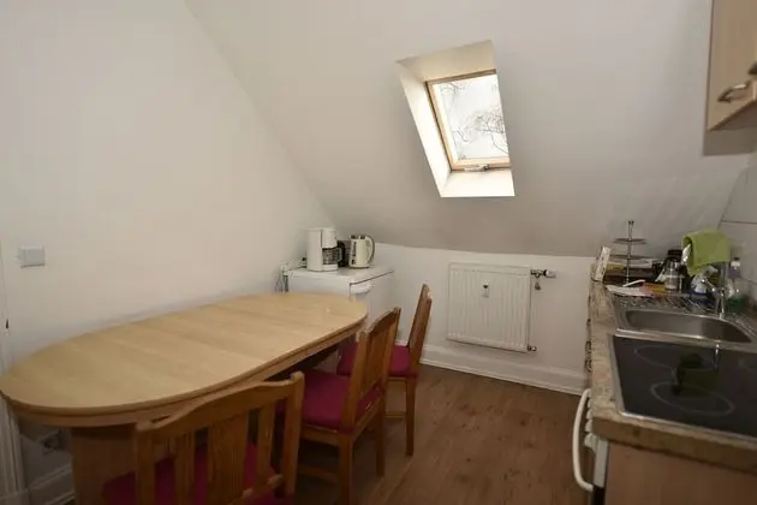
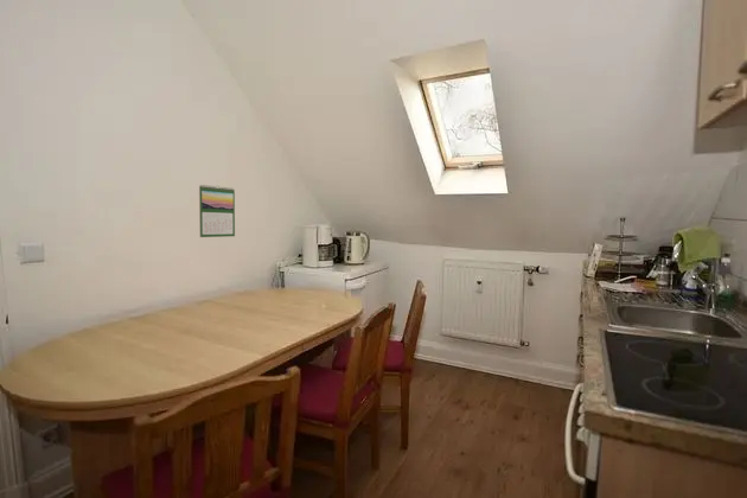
+ calendar (217, 211)
